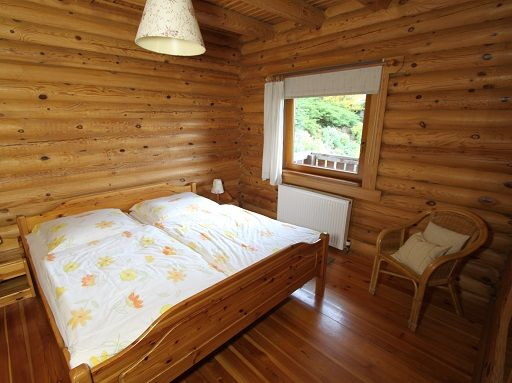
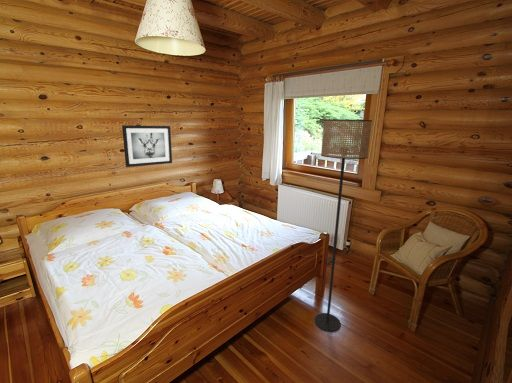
+ floor lamp (336, 230)
+ wall art (148, 145)
